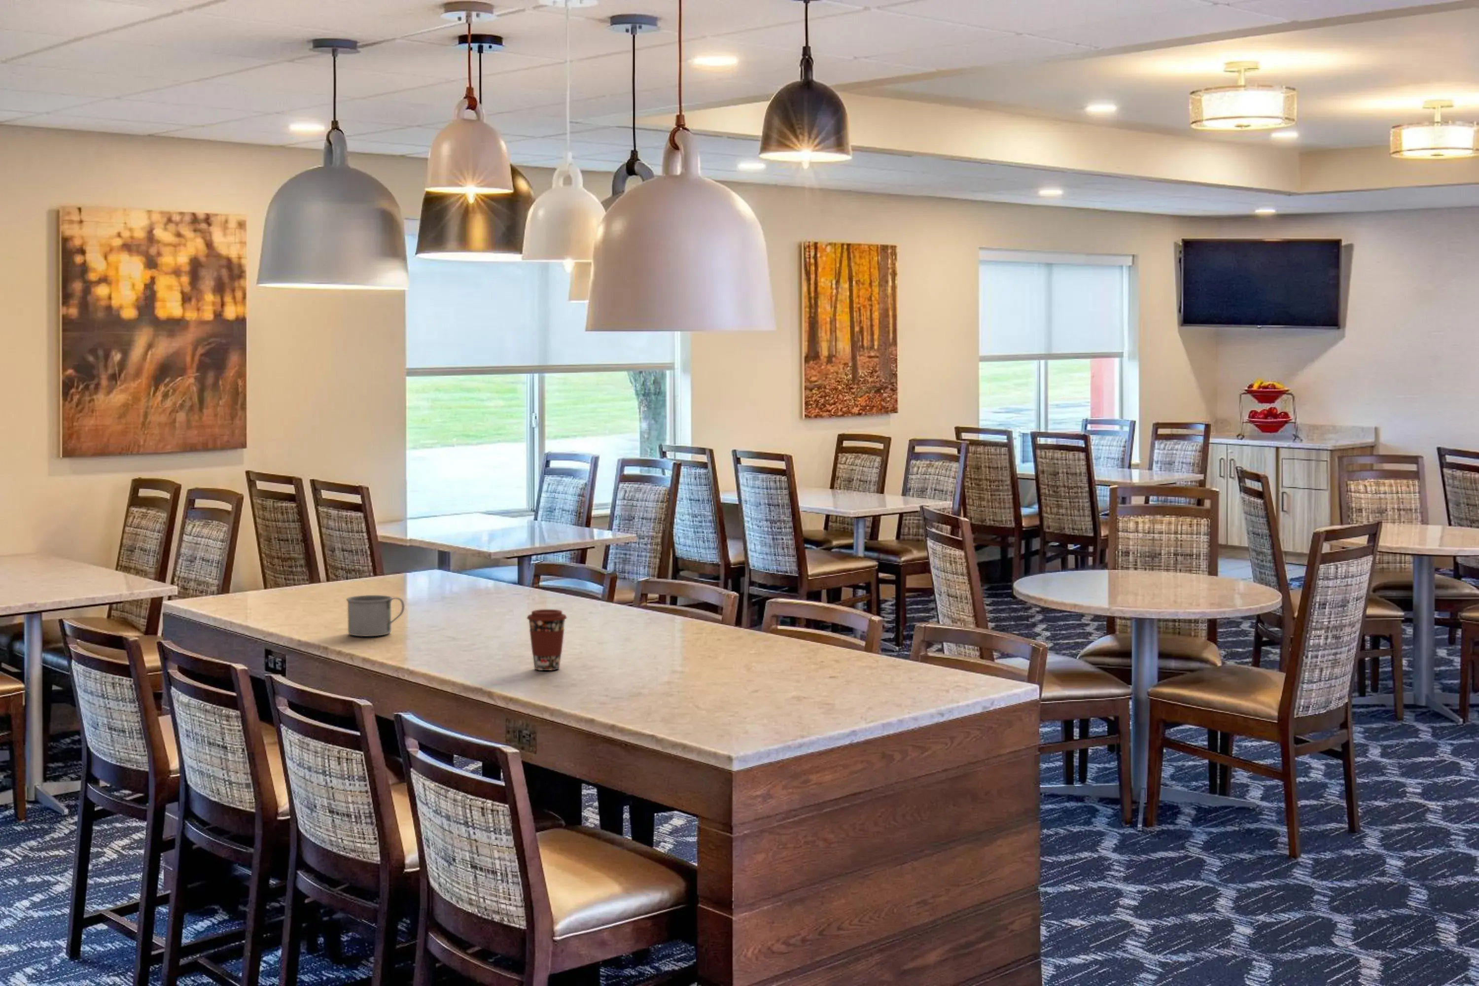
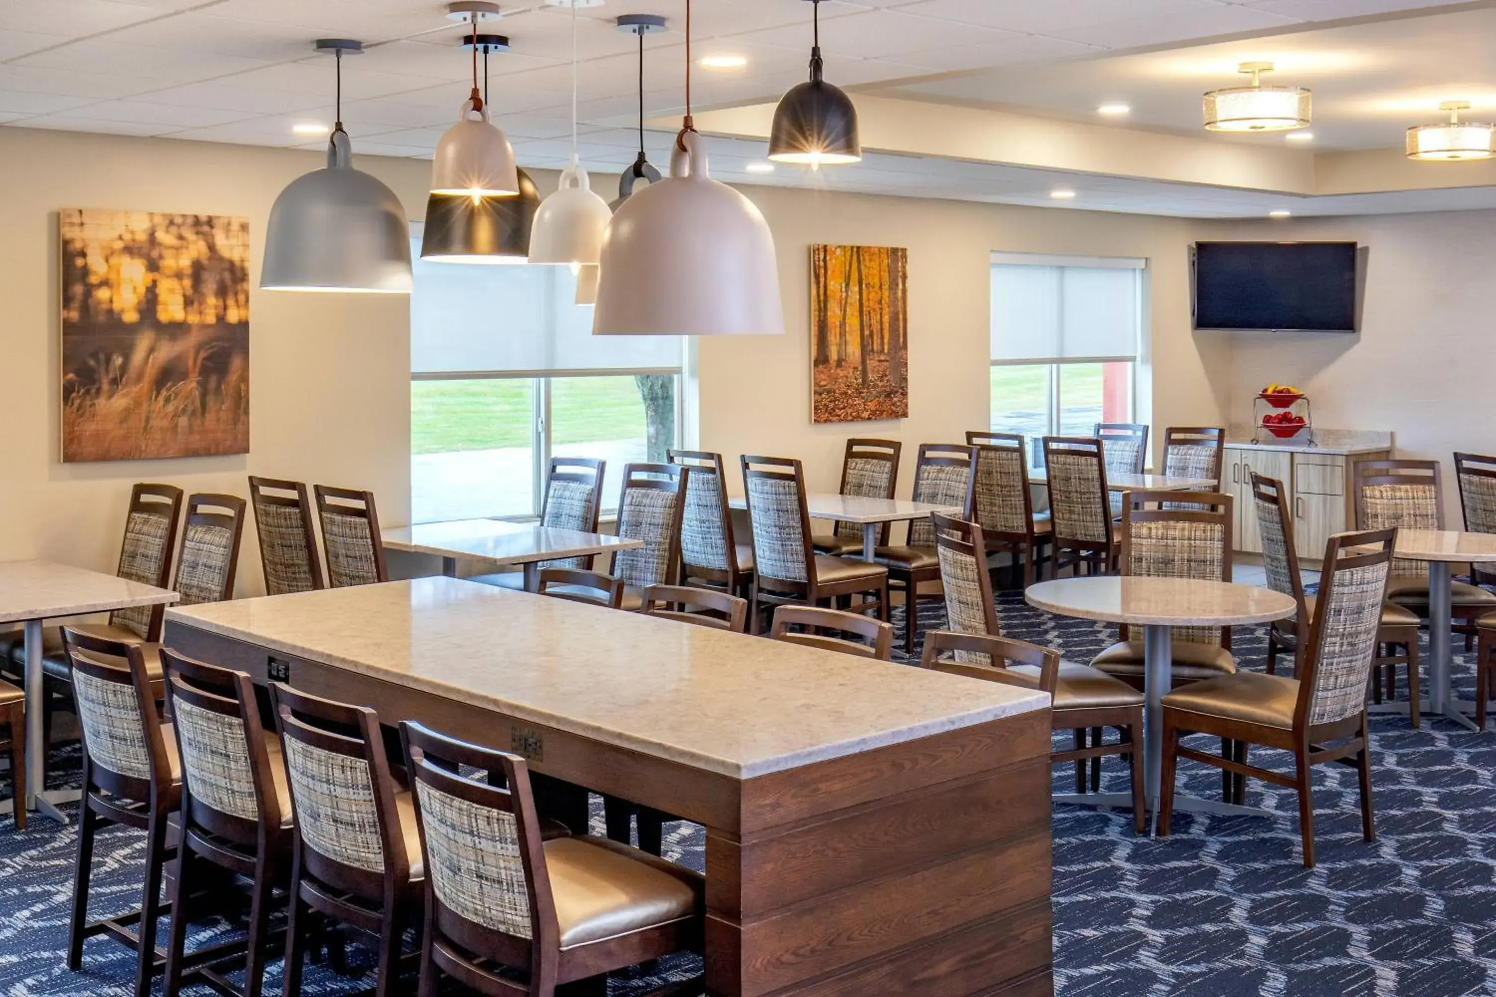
- coffee cup (547, 639)
- mug (373, 615)
